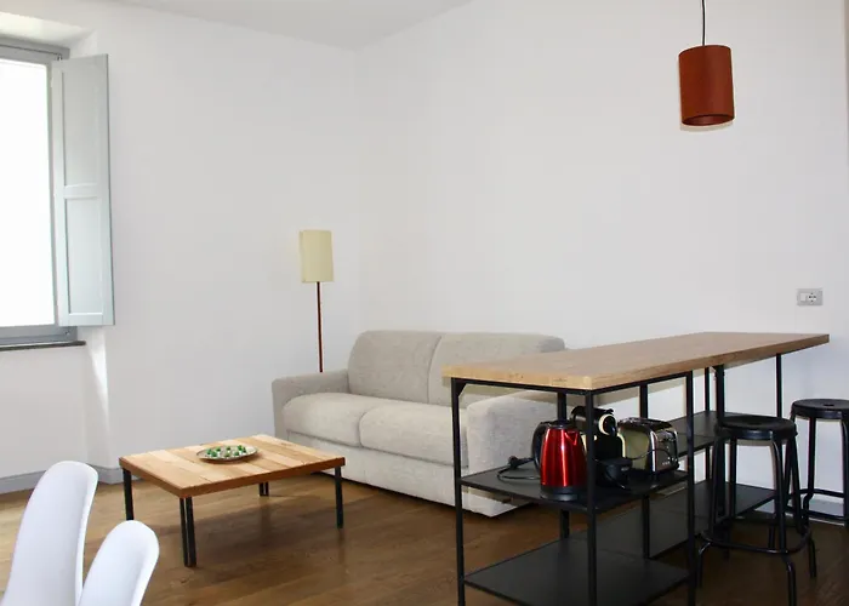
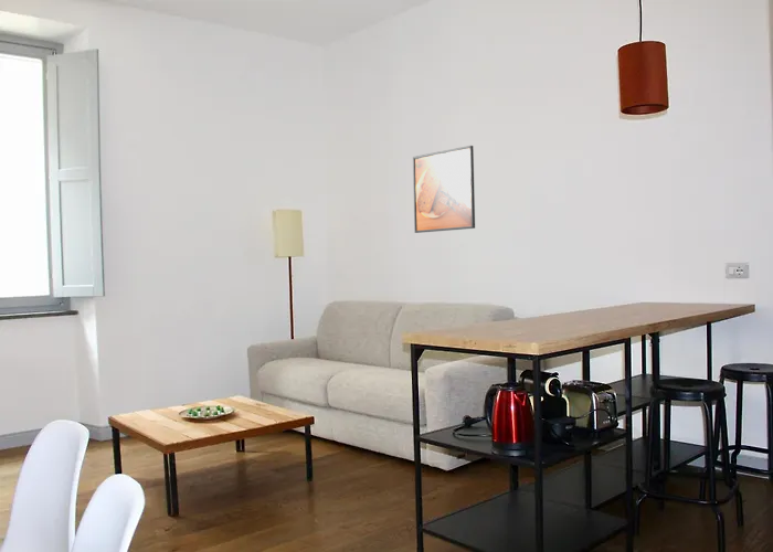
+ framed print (442, 191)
